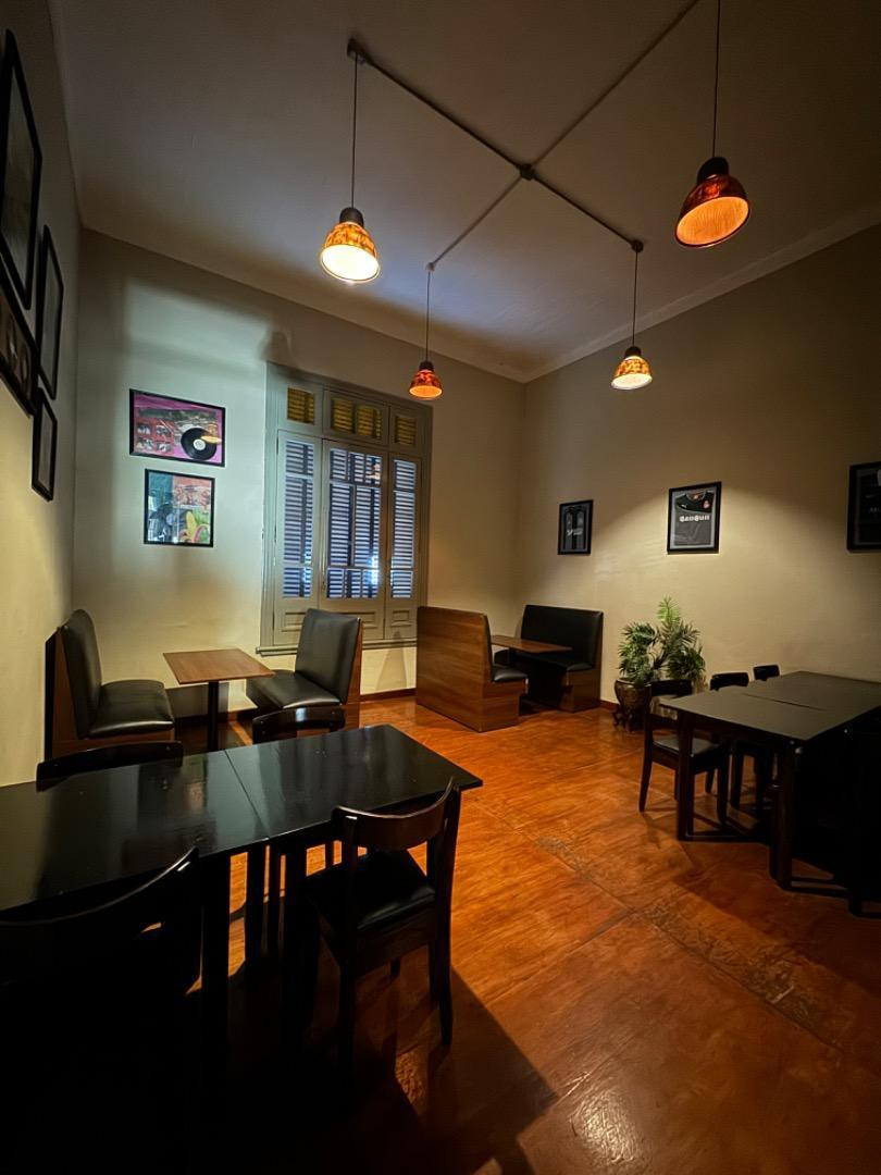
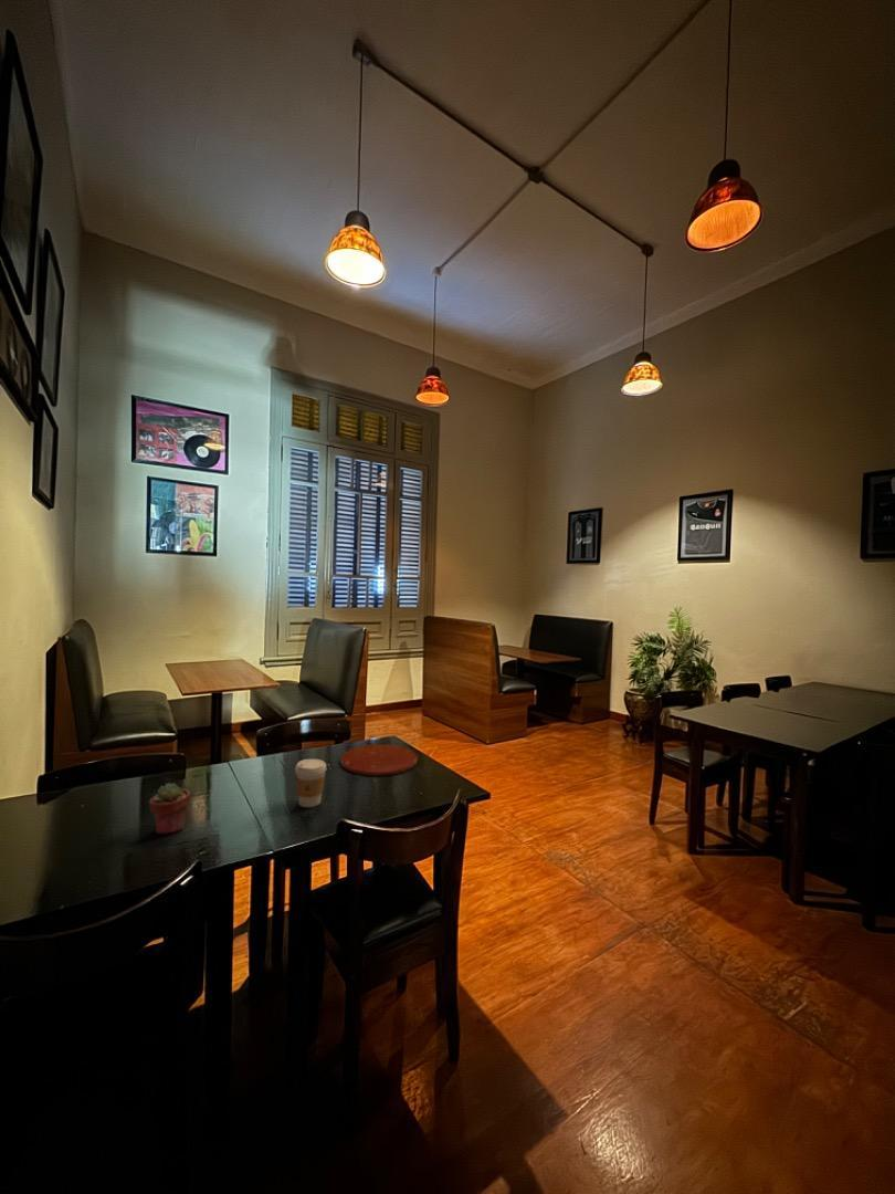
+ potted succulent (170, 805)
+ coffee cup (310, 782)
+ plate (379, 758)
